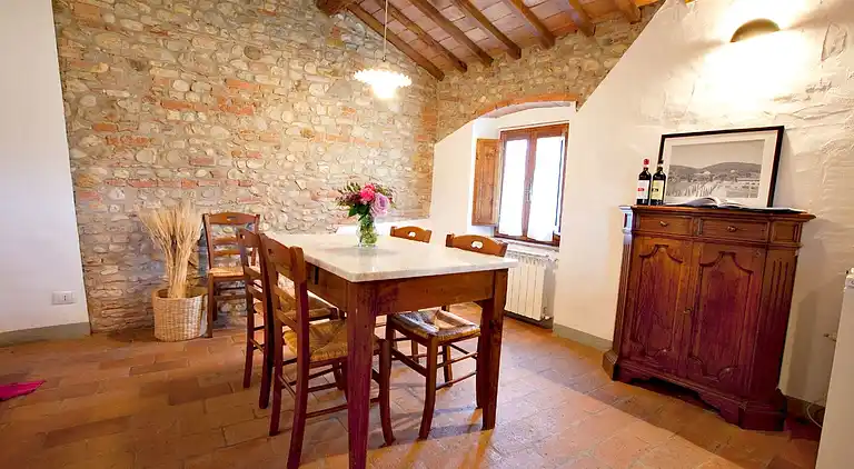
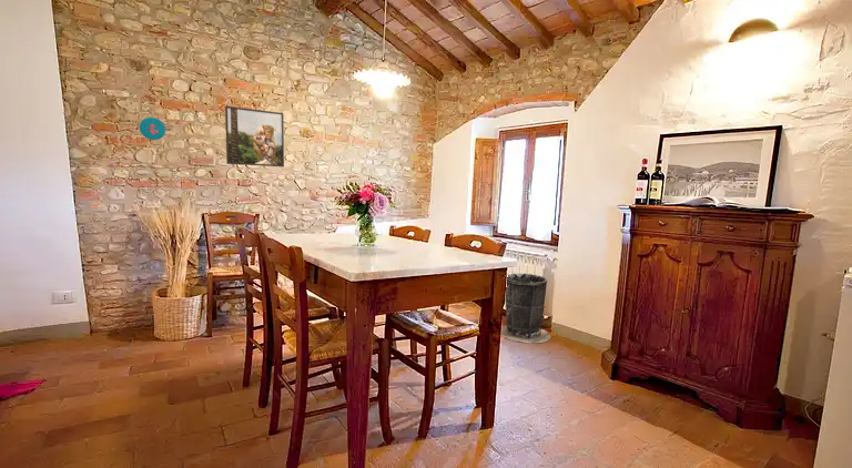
+ button (152, 129)
+ trash can (525, 305)
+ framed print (255, 138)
